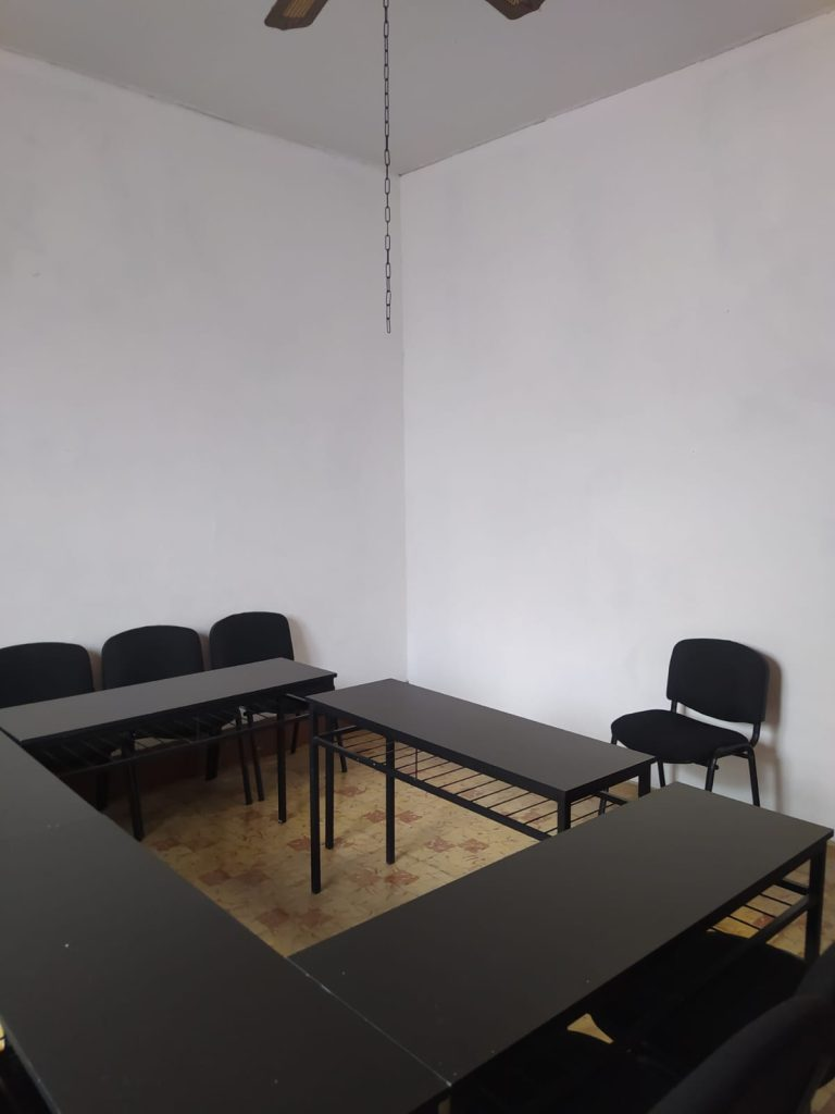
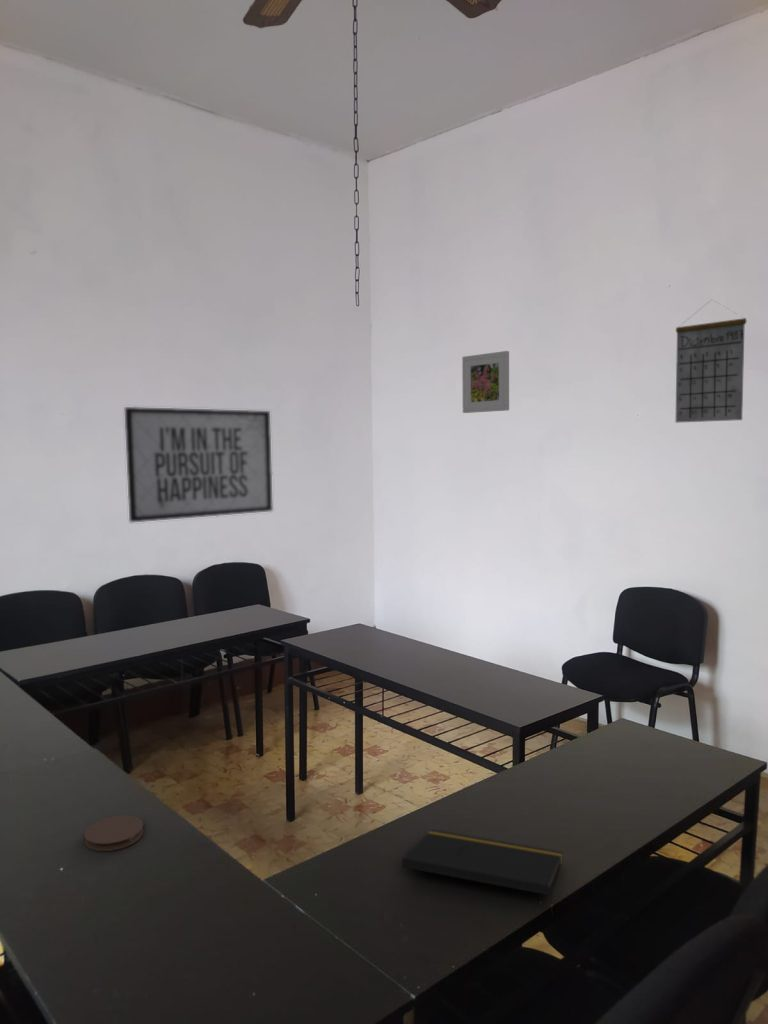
+ mirror (204, 463)
+ coaster (114, 832)
+ notepad (484, 859)
+ calendar (709, 360)
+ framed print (485, 382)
